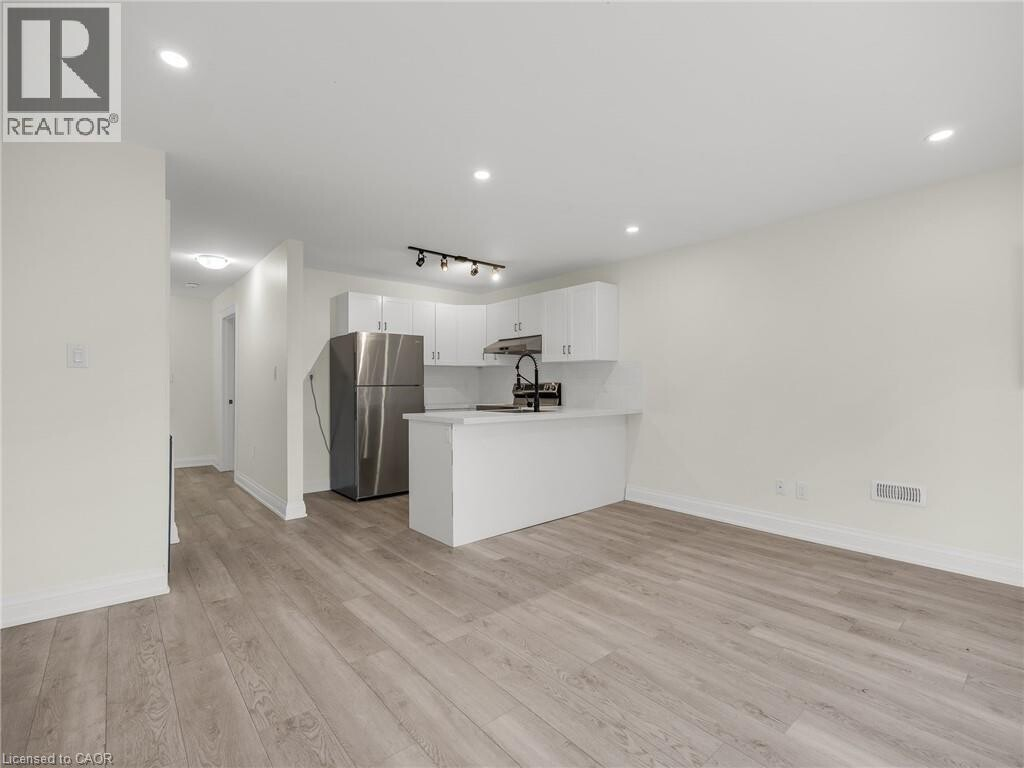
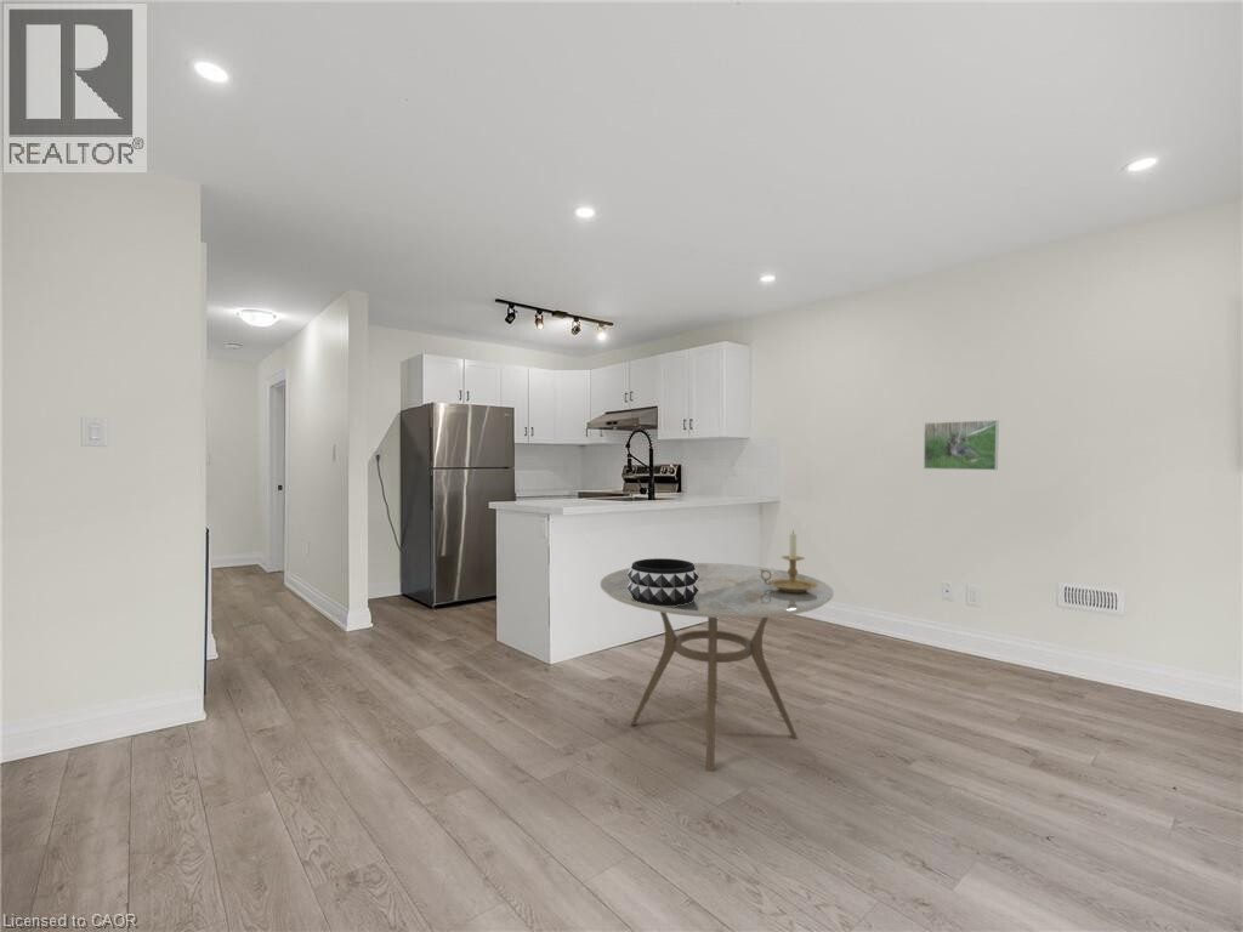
+ candle holder (793, 559)
+ dining table (713, 657)
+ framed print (959, 445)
+ decorative bowl (663, 580)
